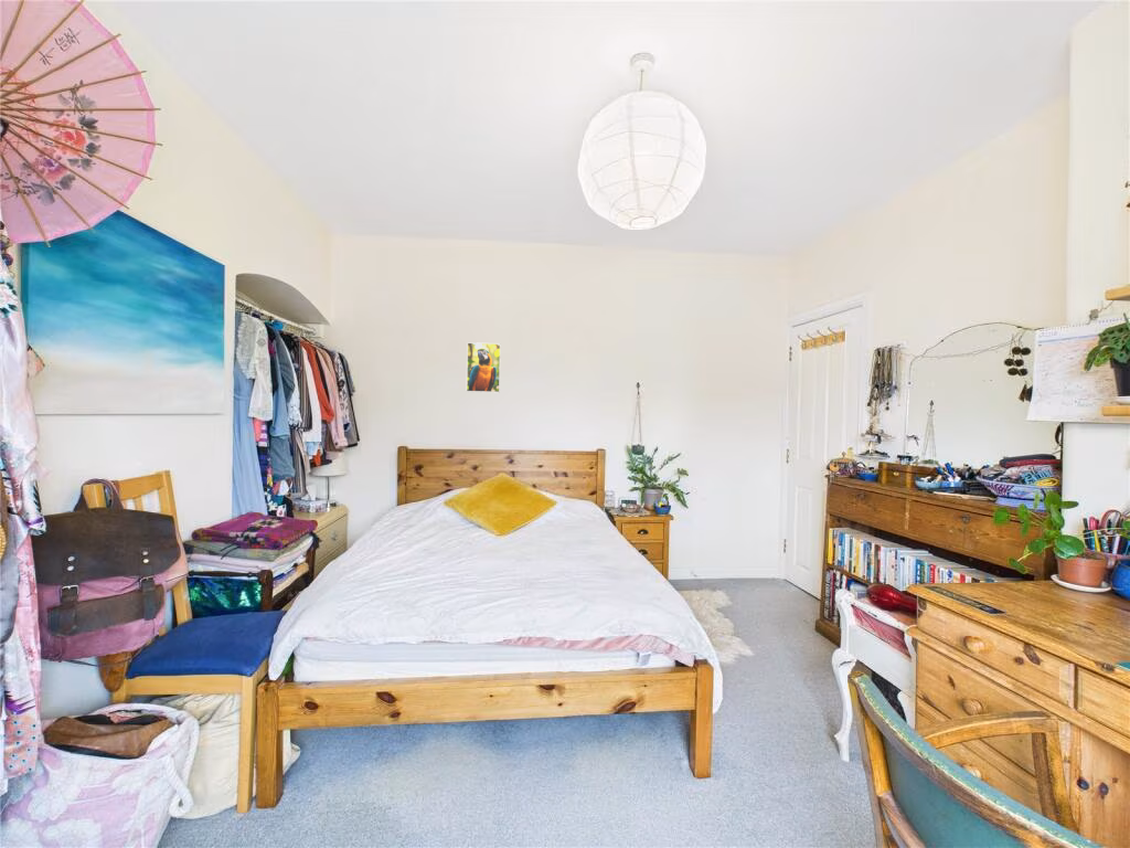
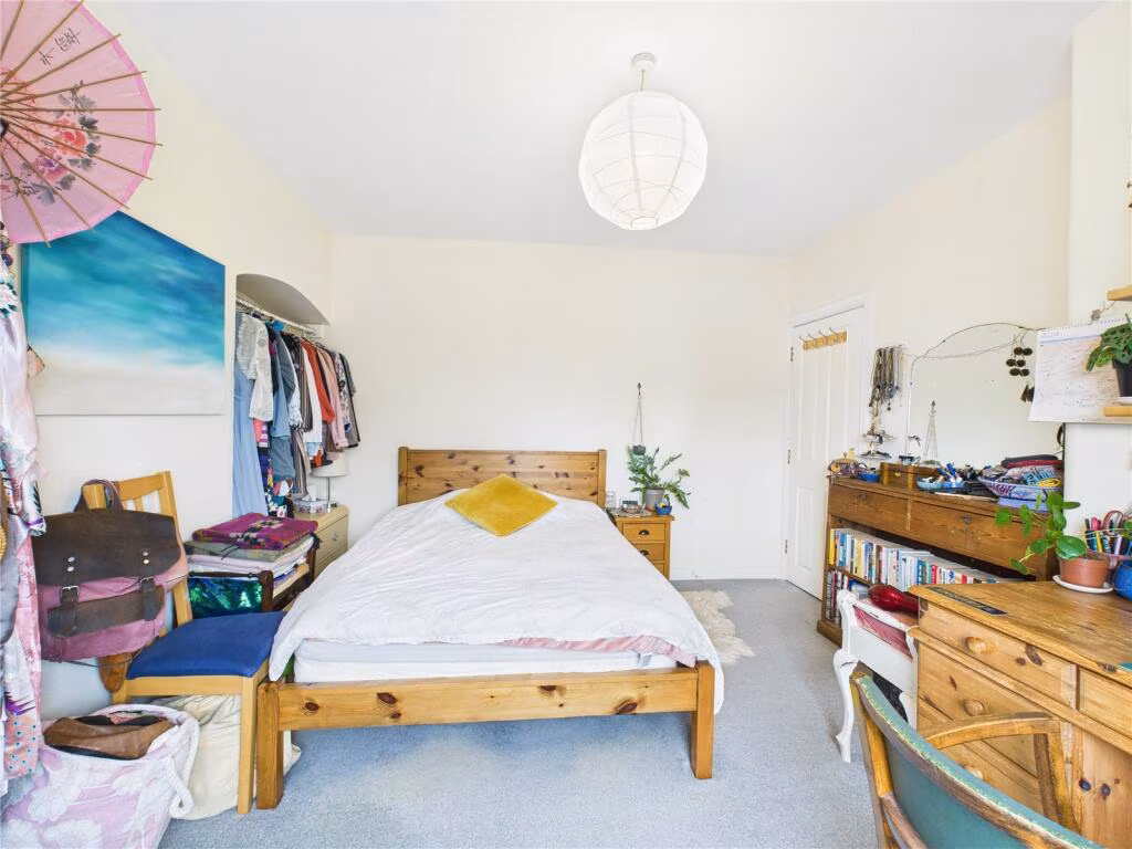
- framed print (483, 368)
